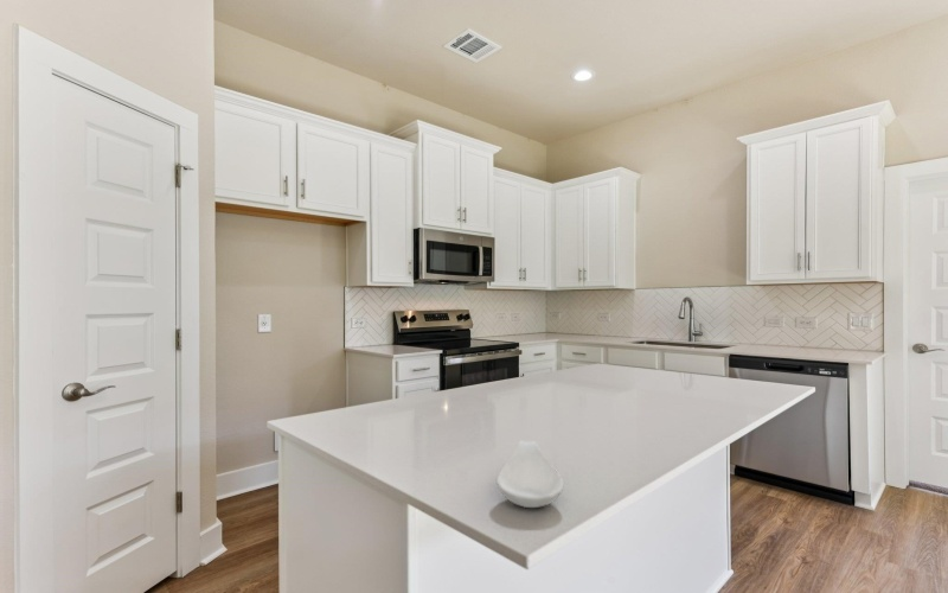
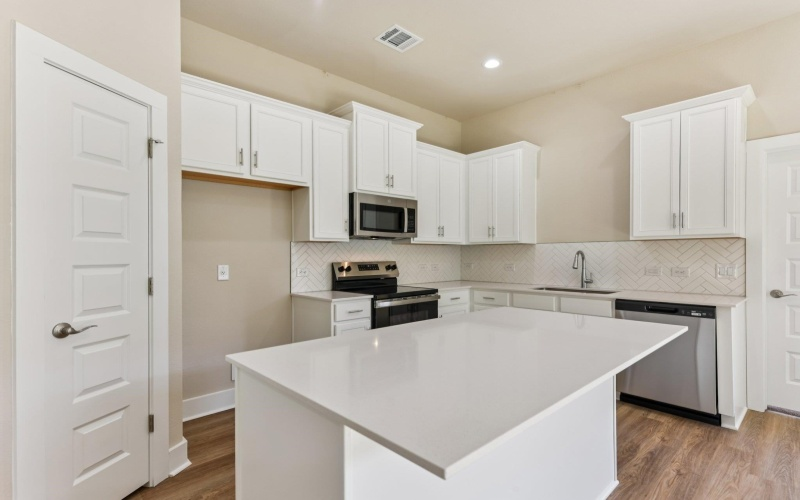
- spoon rest (527, 468)
